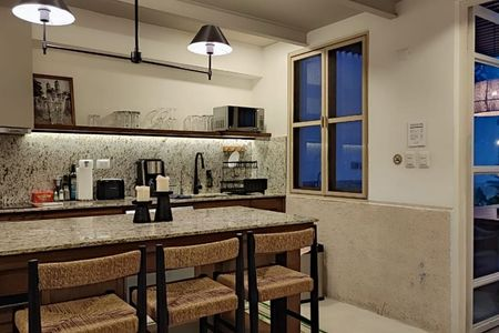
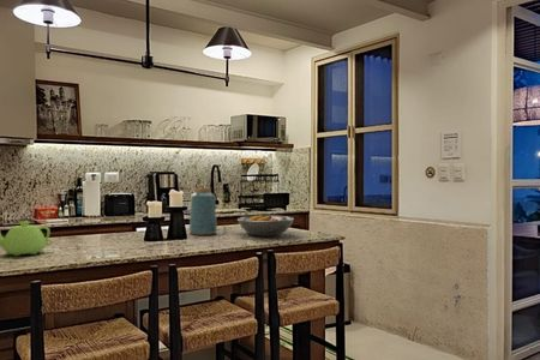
+ fruit bowl (265, 223)
+ vase (203, 210)
+ teapot (22, 238)
